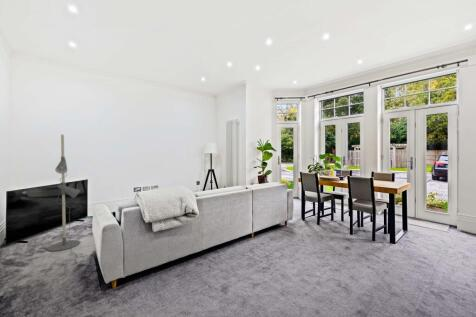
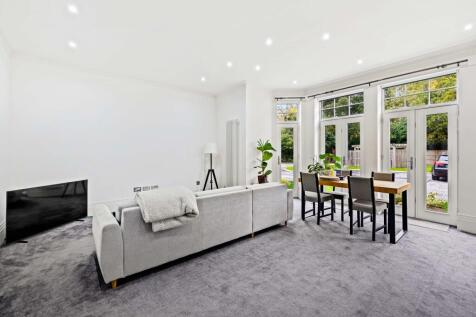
- floor lamp (67, 192)
